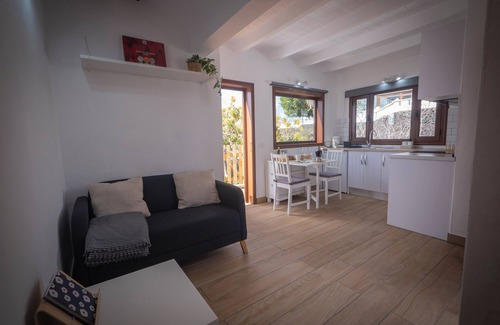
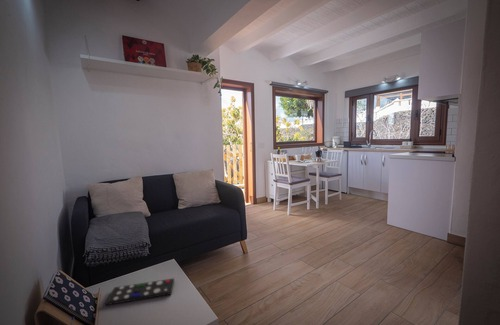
+ remote control (142, 290)
